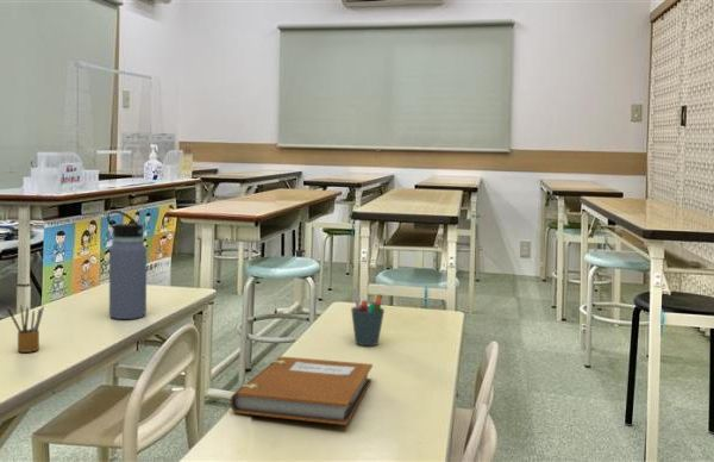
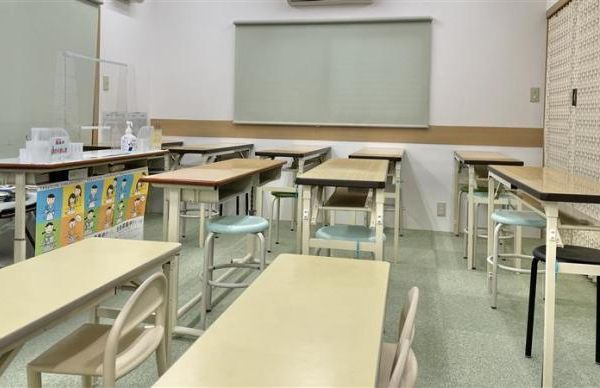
- pencil box (26, 326)
- water bottle (126, 263)
- pen holder (368, 317)
- notebook (307, 385)
